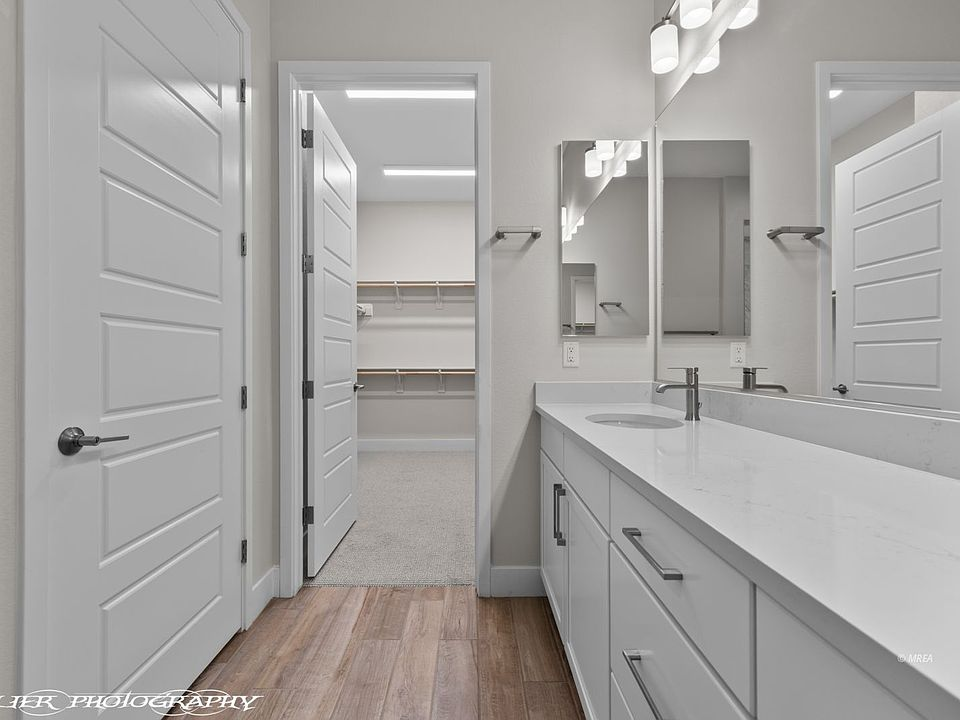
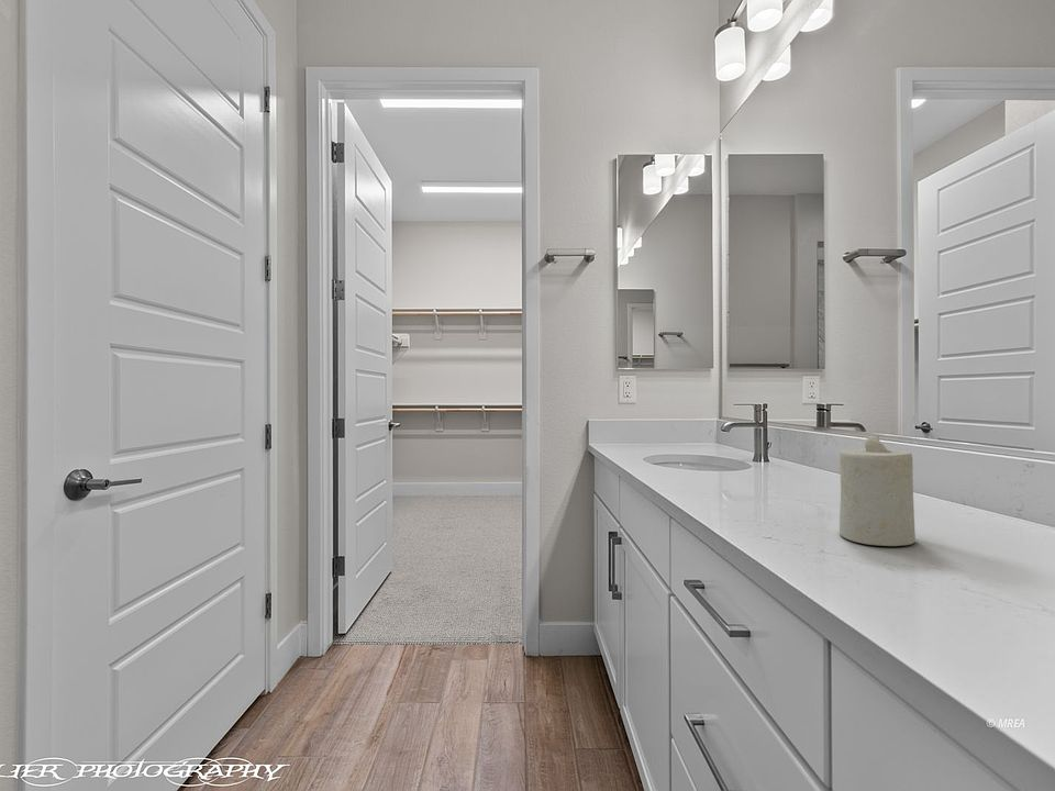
+ candle (876, 486)
